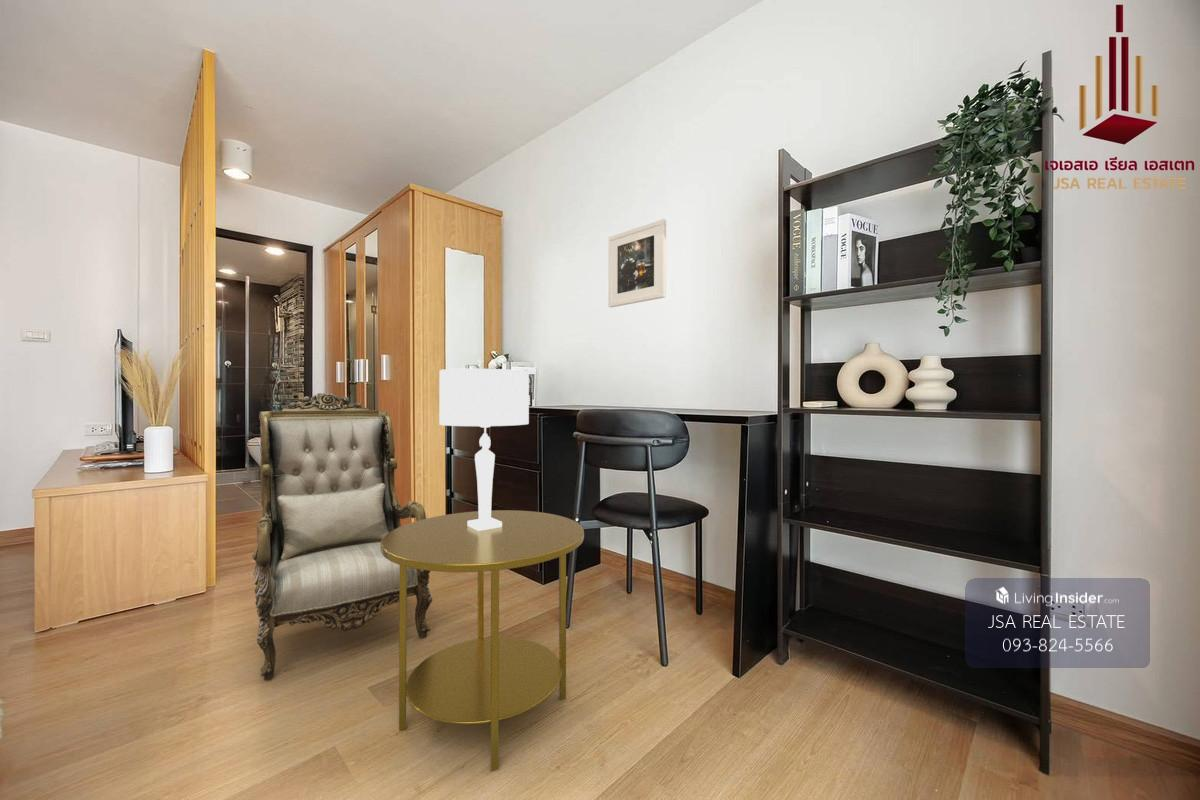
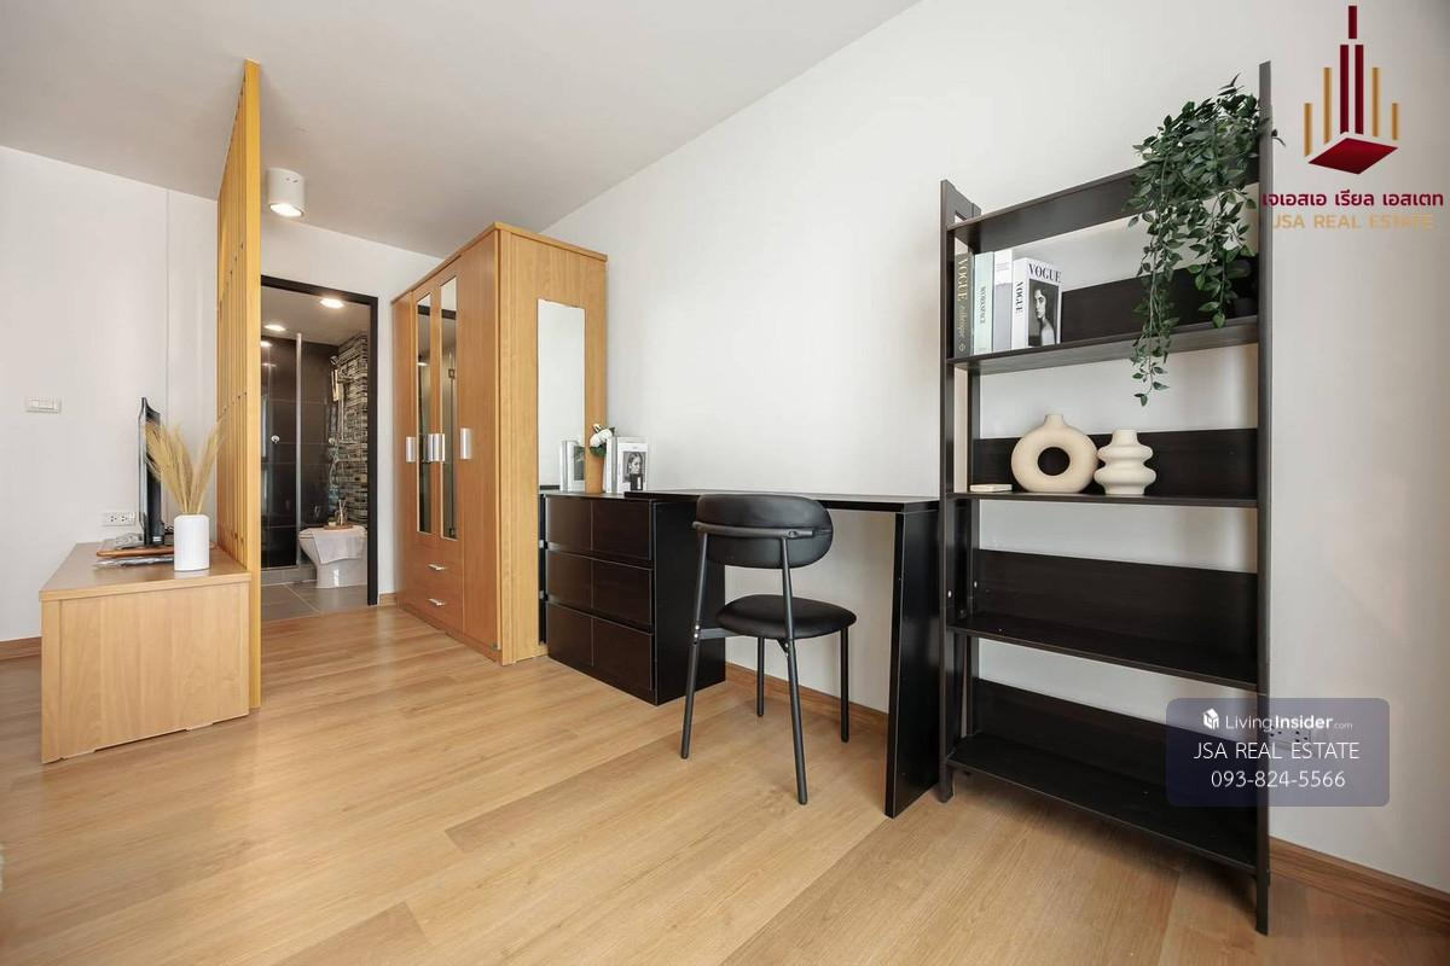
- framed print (635, 265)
- armchair (341, 508)
- table lamp (484, 448)
- side table (483, 621)
